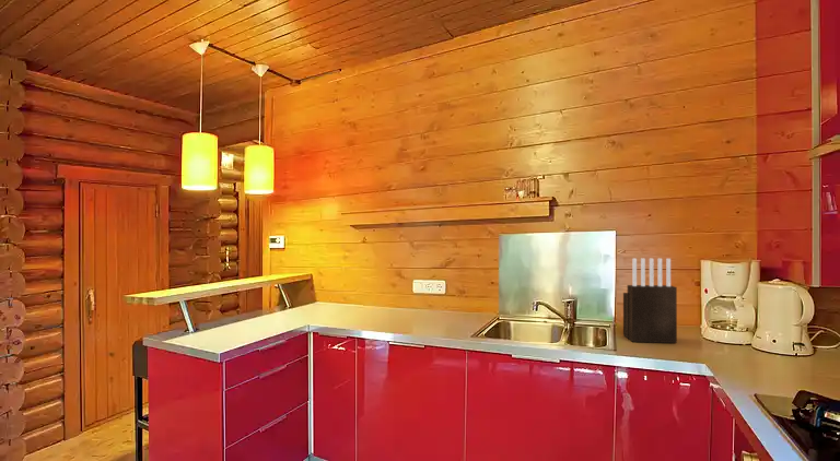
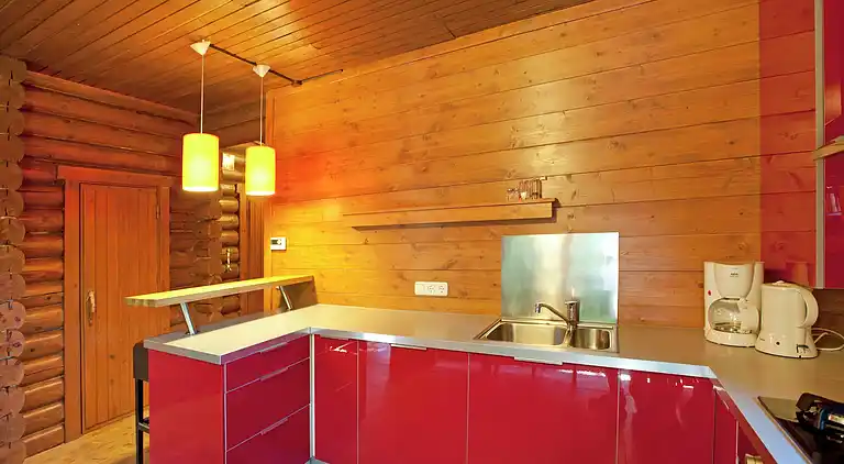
- knife block (648, 298)
